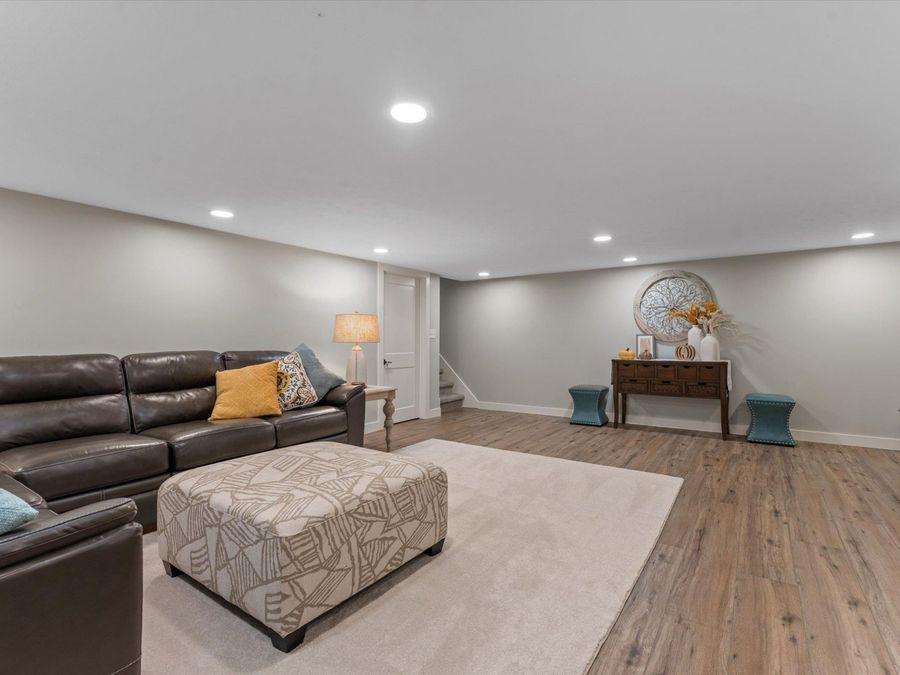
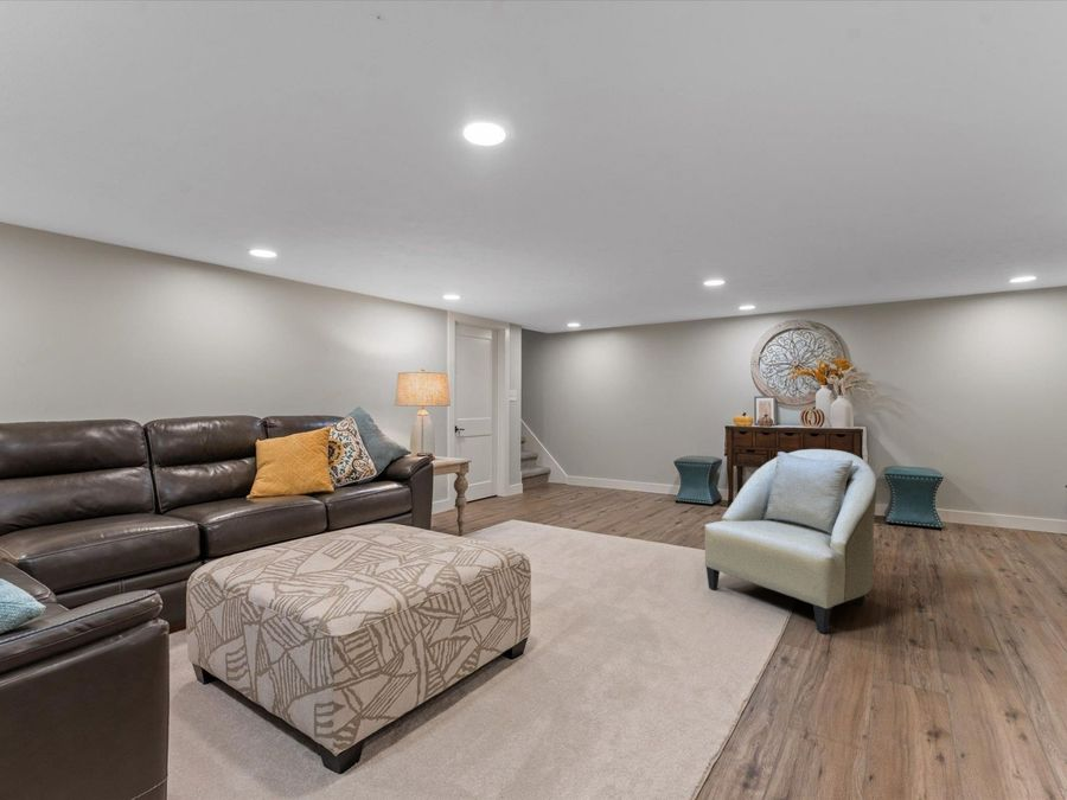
+ armchair (796, 524)
